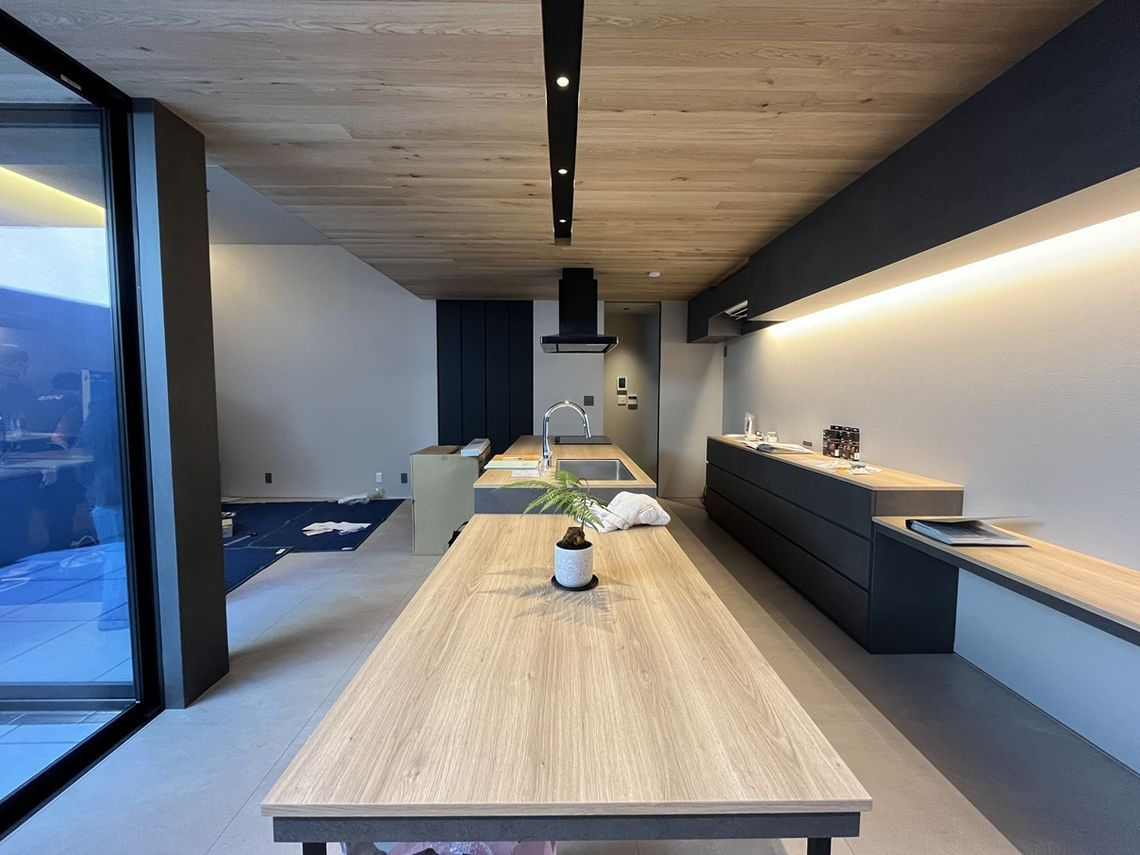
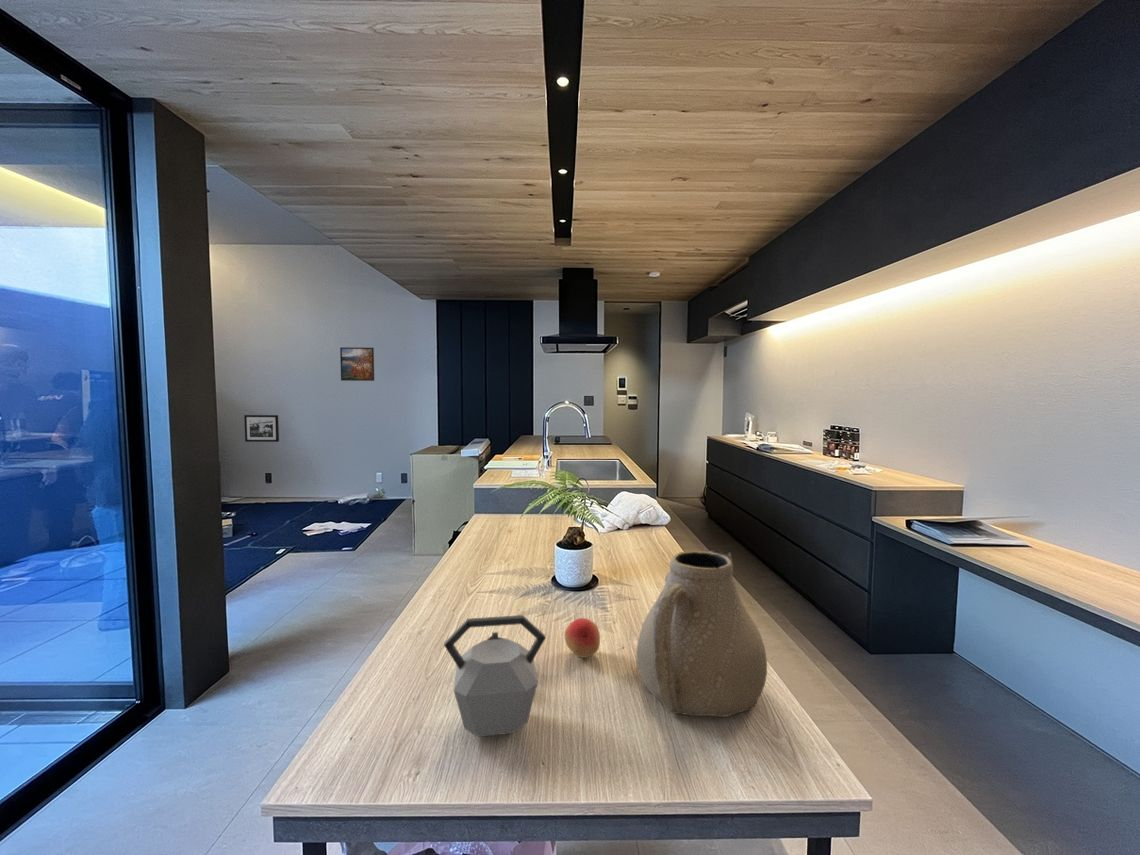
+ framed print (357, 364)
+ teapot (700, 625)
+ kettle (495, 649)
+ fruit (582, 637)
+ picture frame (261, 428)
